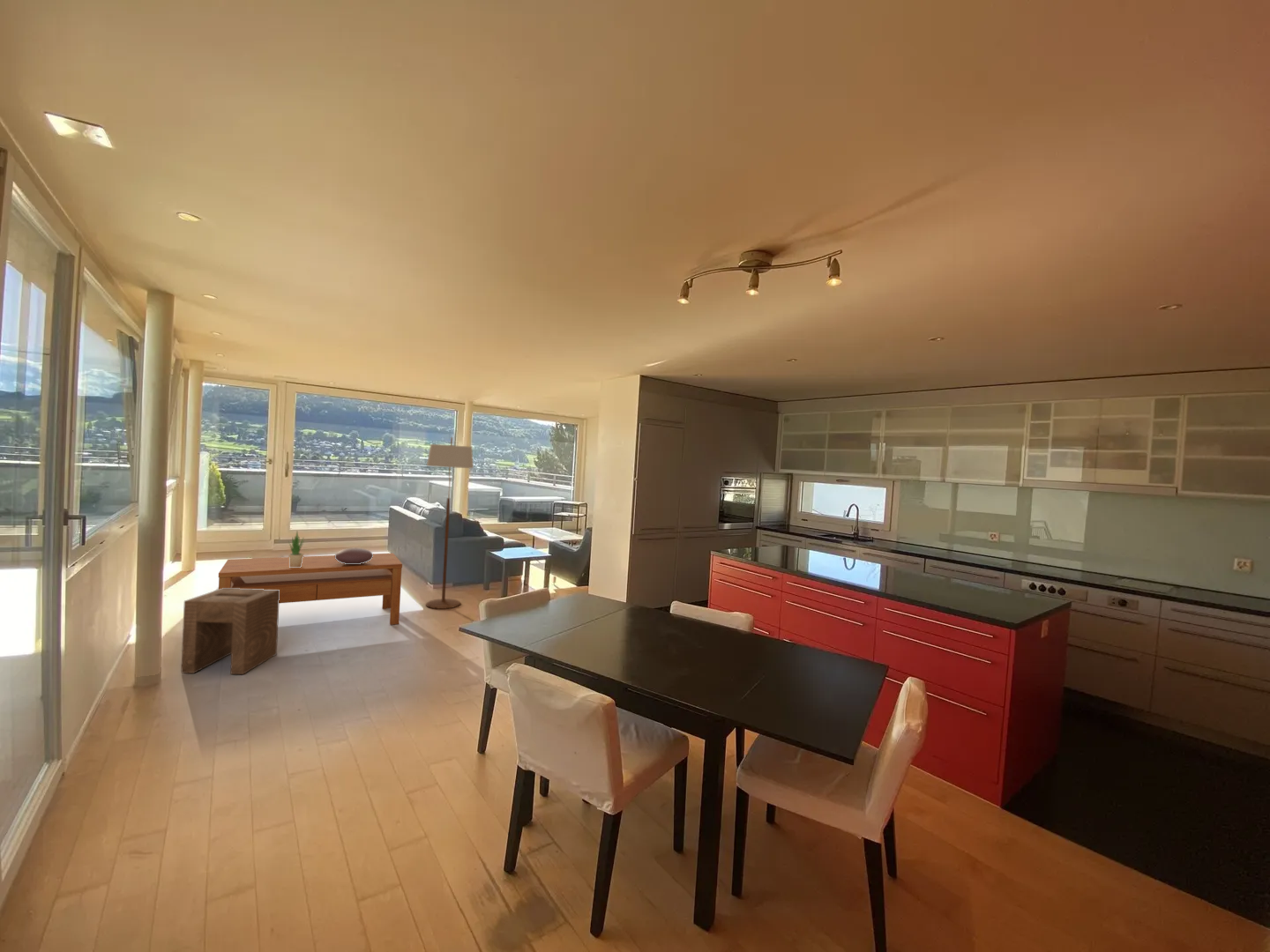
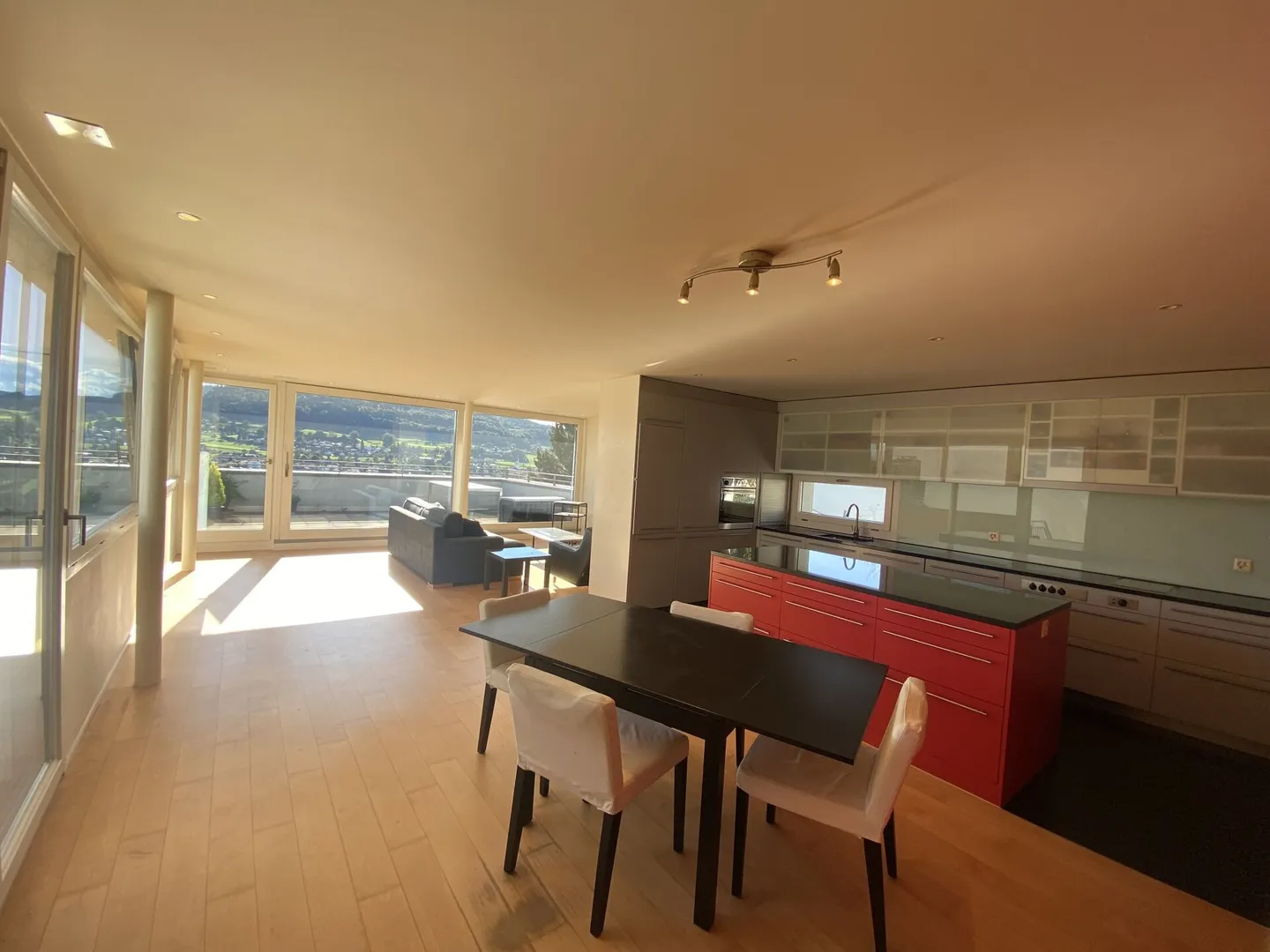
- floor lamp (447, 520)
- potted plant (295, 548)
- stool (233, 628)
- coffee table (316, 592)
- decorative bowl (354, 555)
